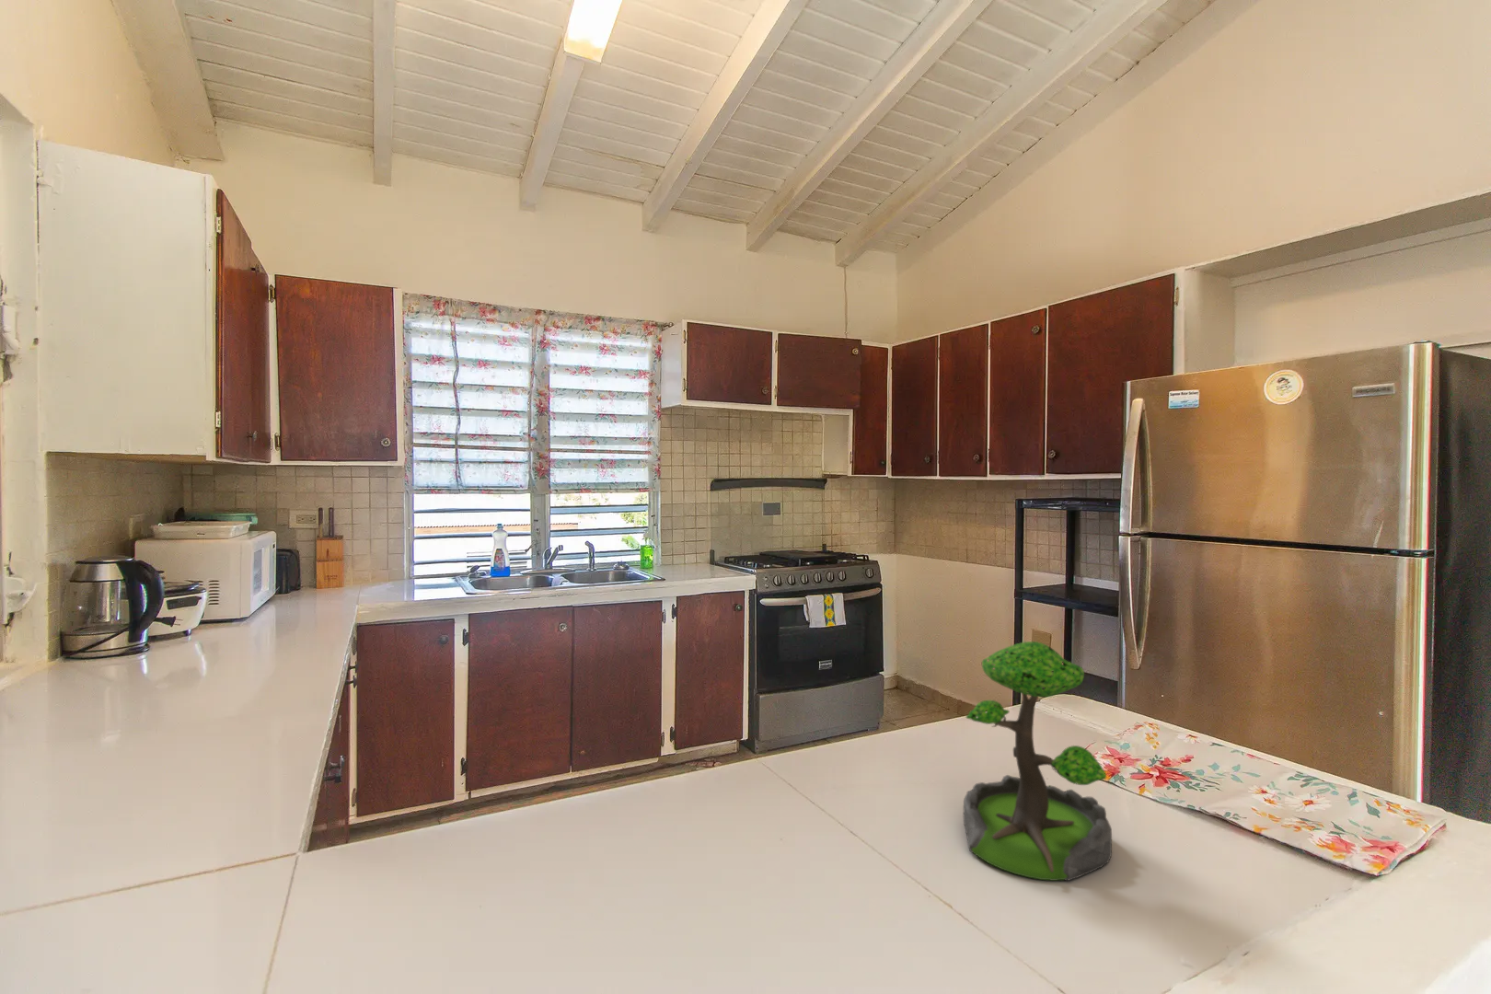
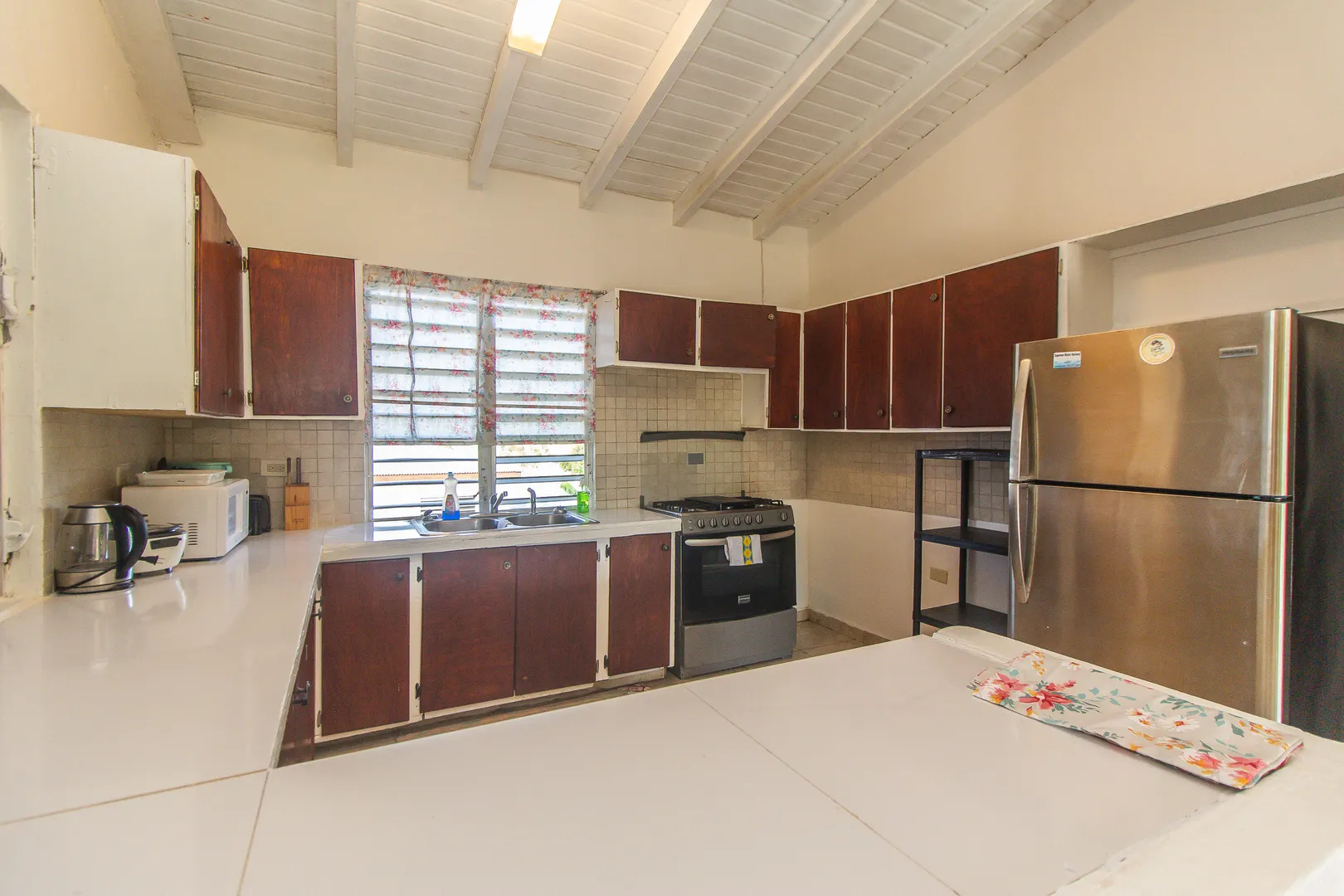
- plant (1033, 741)
